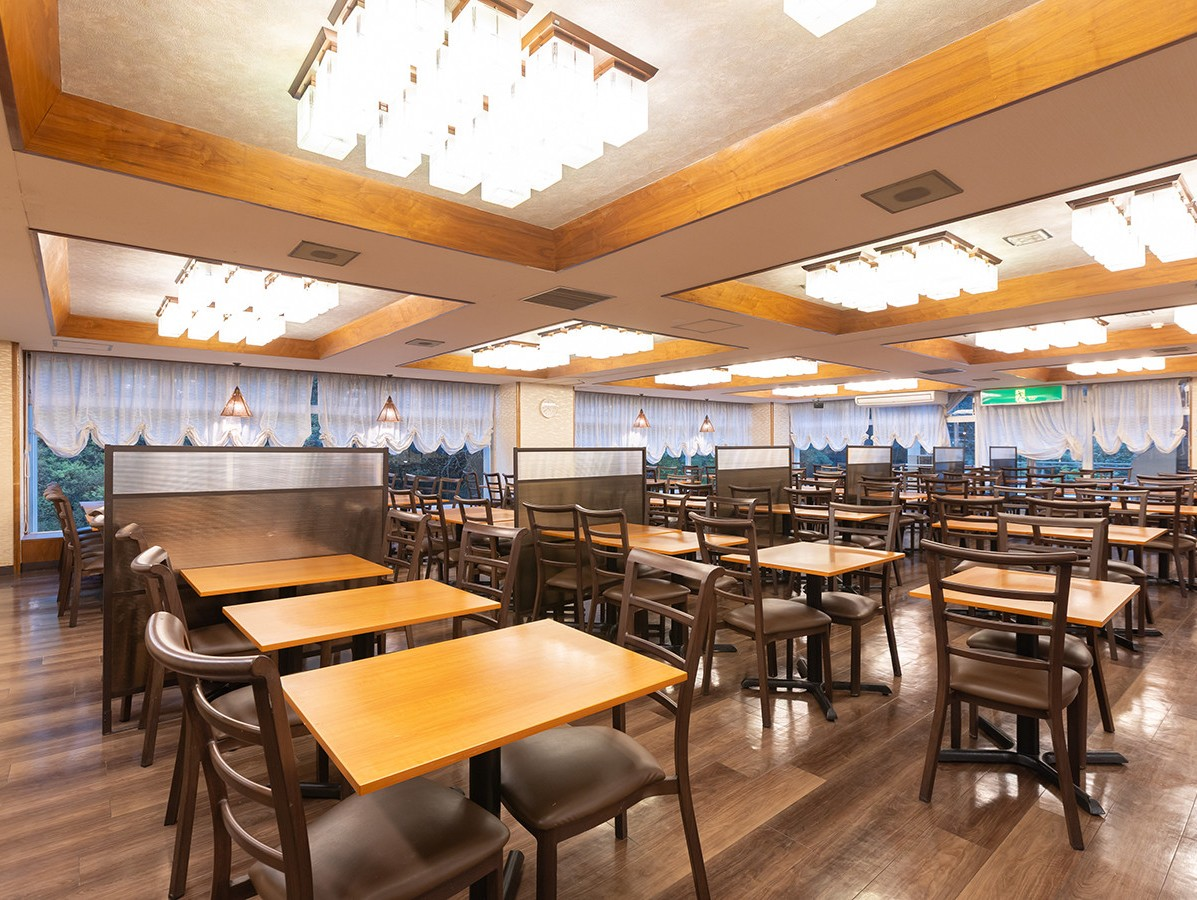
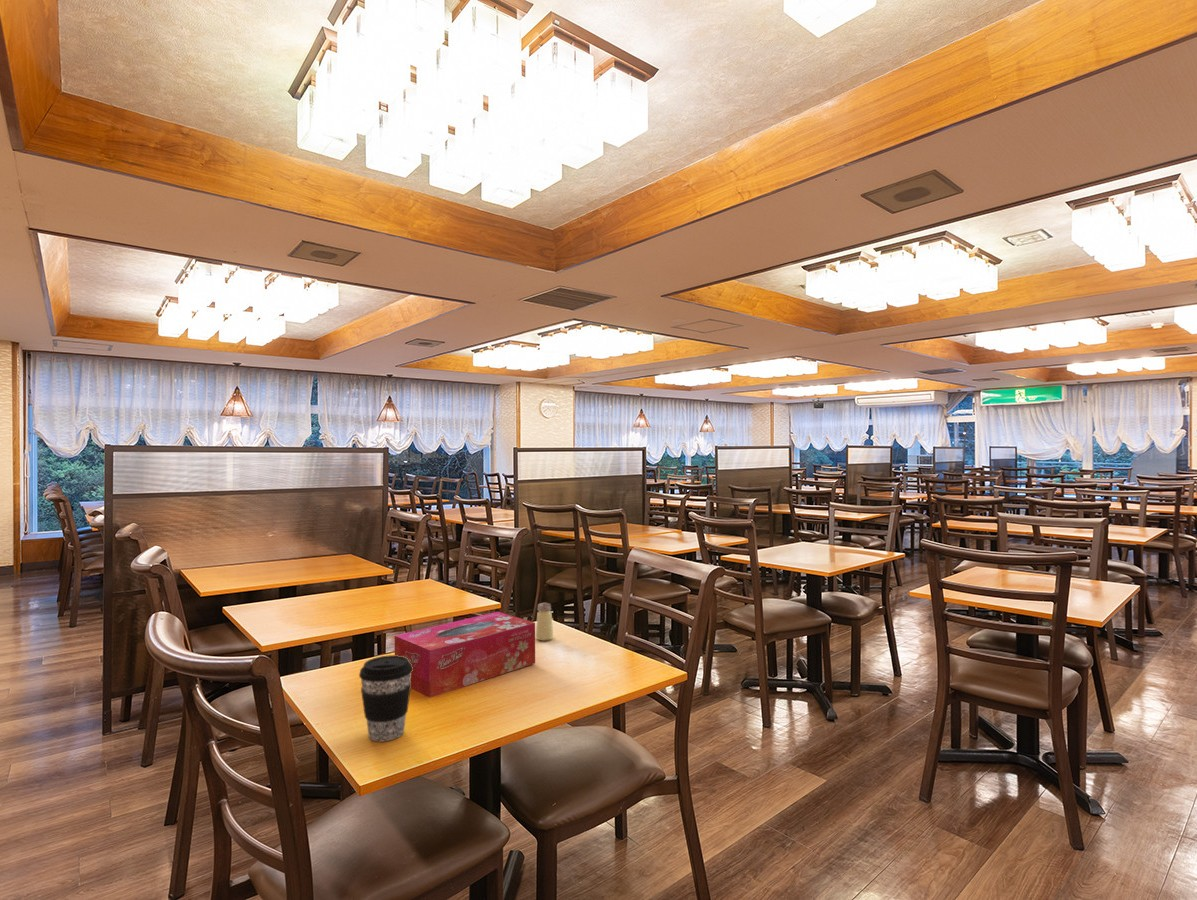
+ tissue box (467, 649)
+ saltshaker (544, 620)
+ coffee cup (386, 697)
